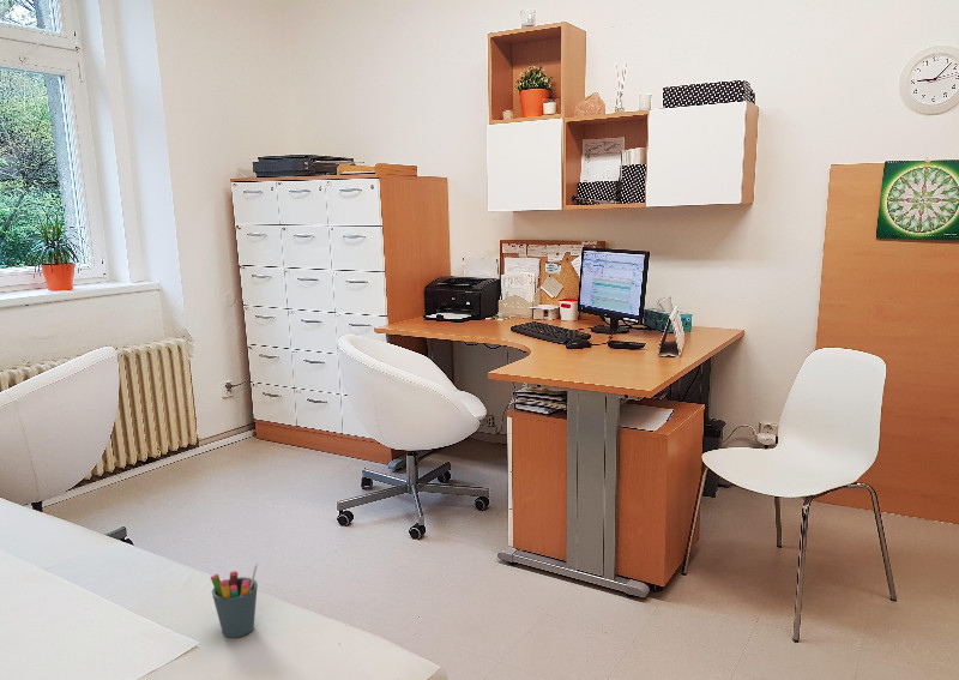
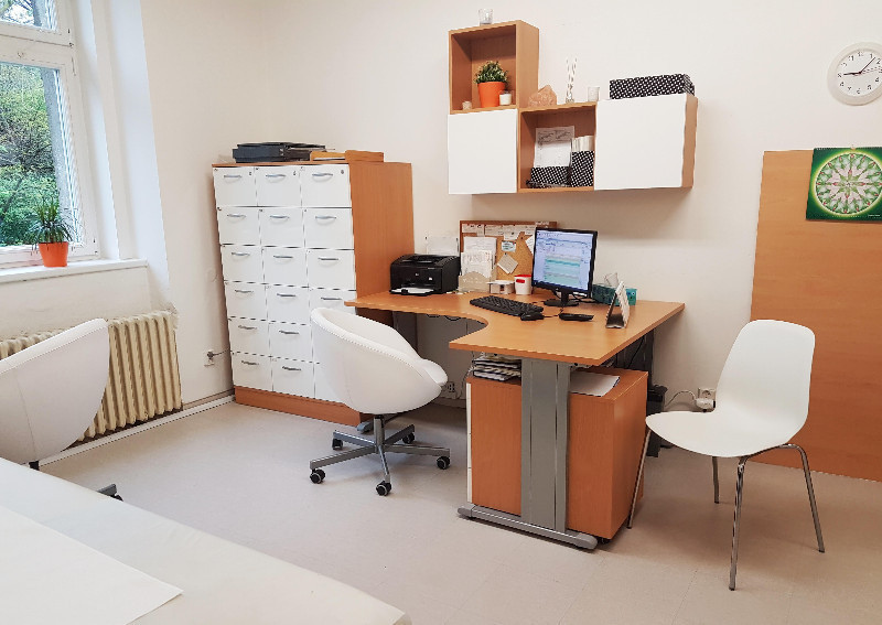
- pen holder (235, 597)
